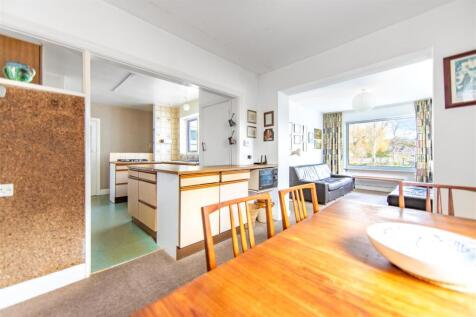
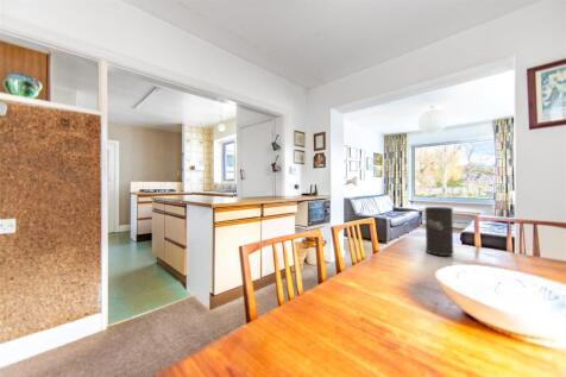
+ speaker (439, 230)
